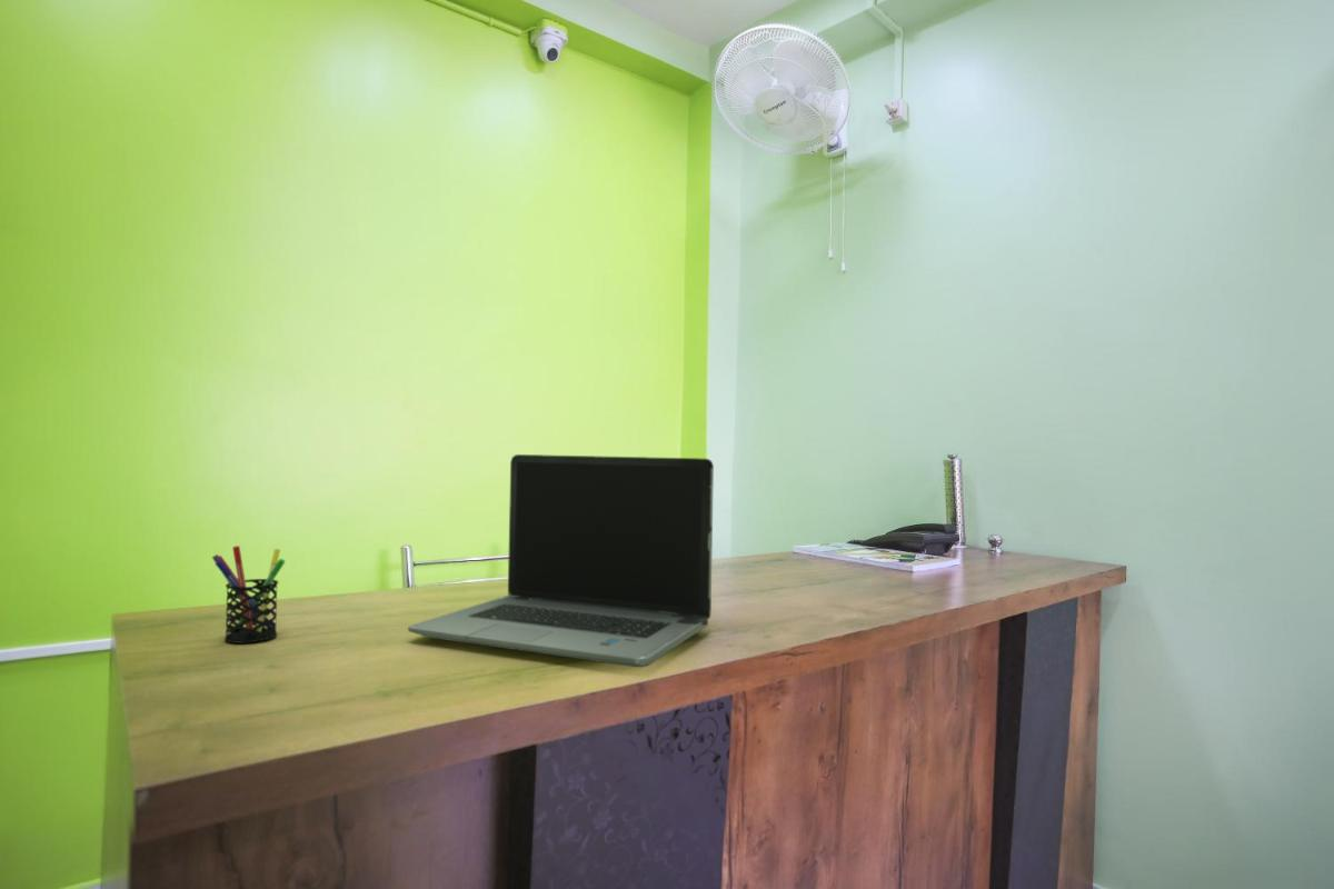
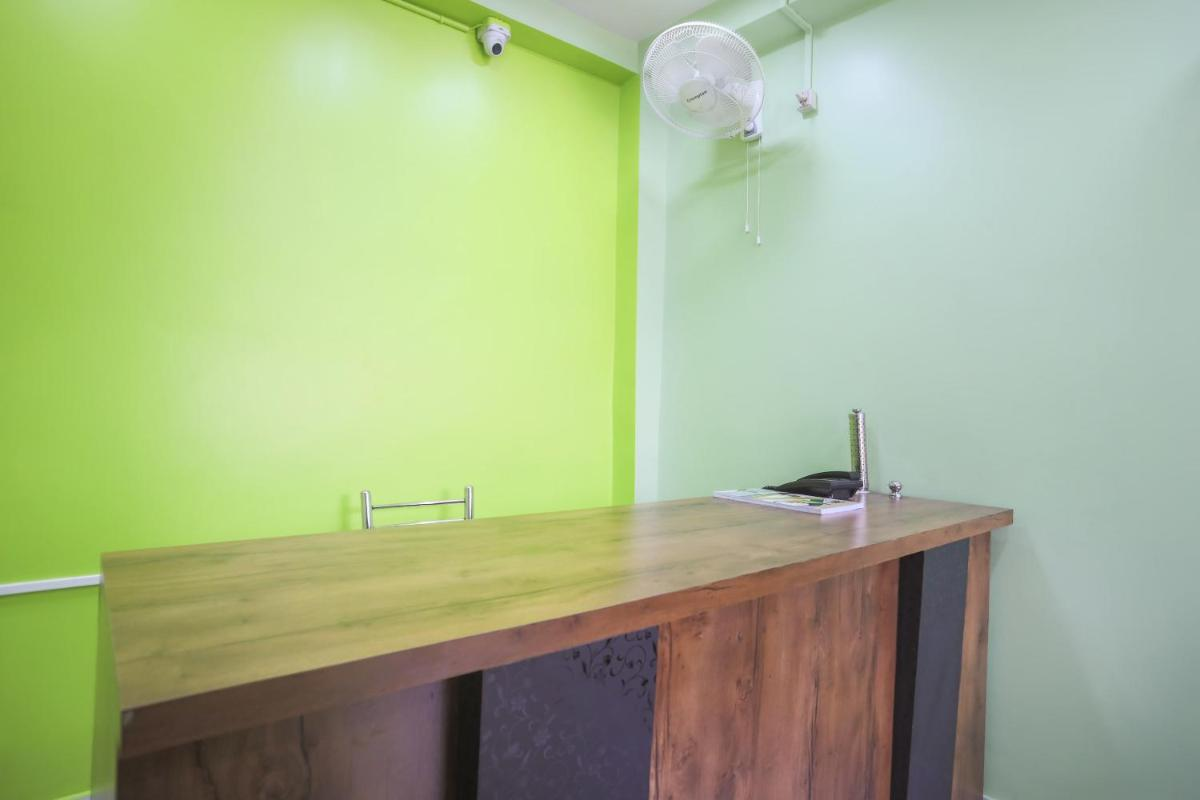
- laptop computer (567, 546)
- pen holder (255, 591)
